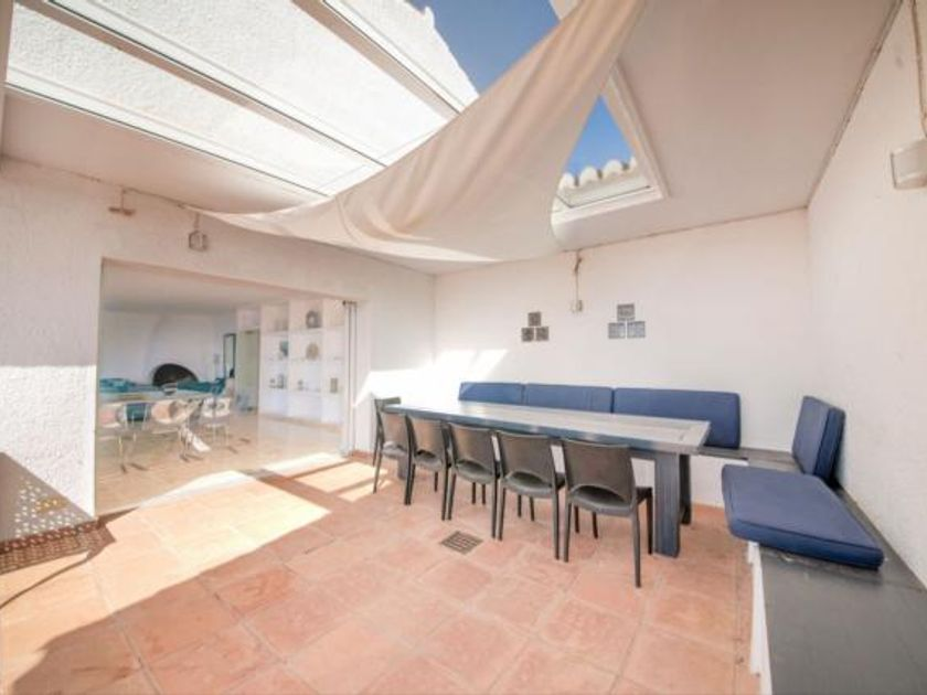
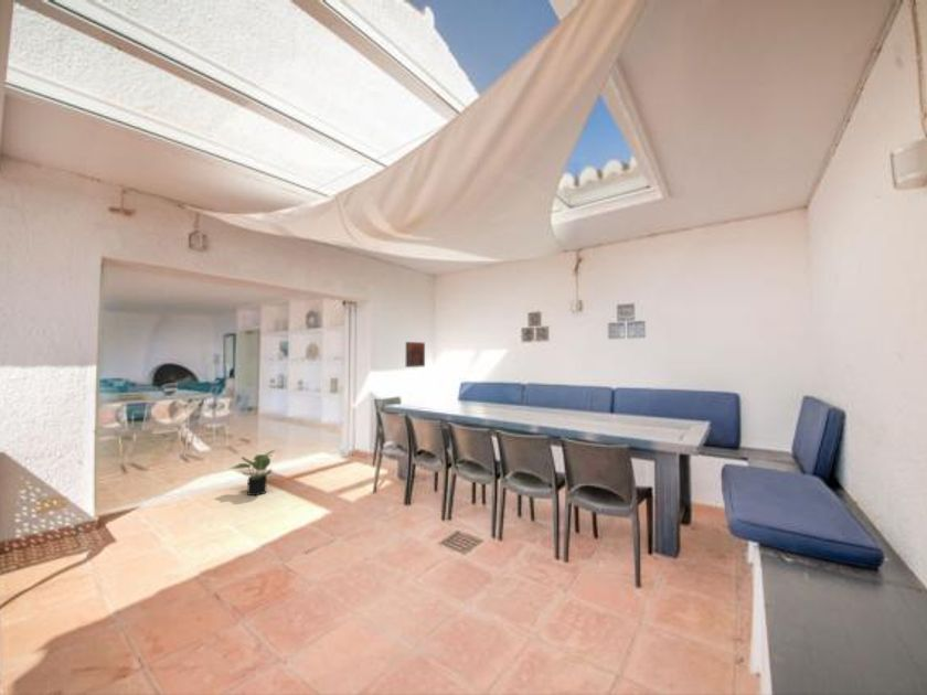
+ potted plant (256, 472)
+ decorative tile (415, 354)
